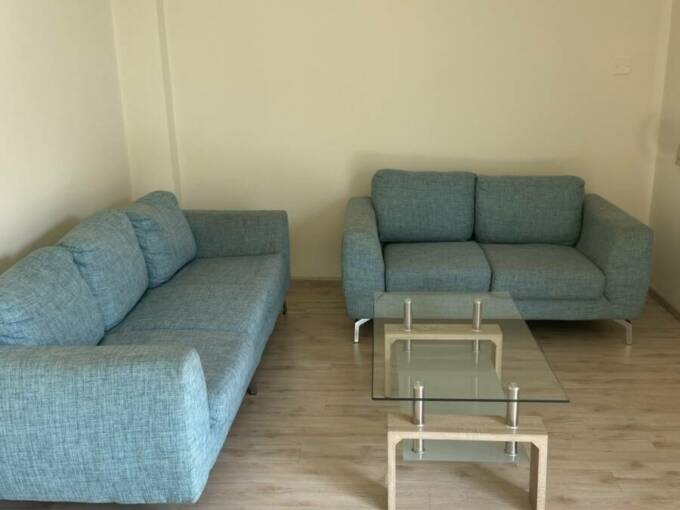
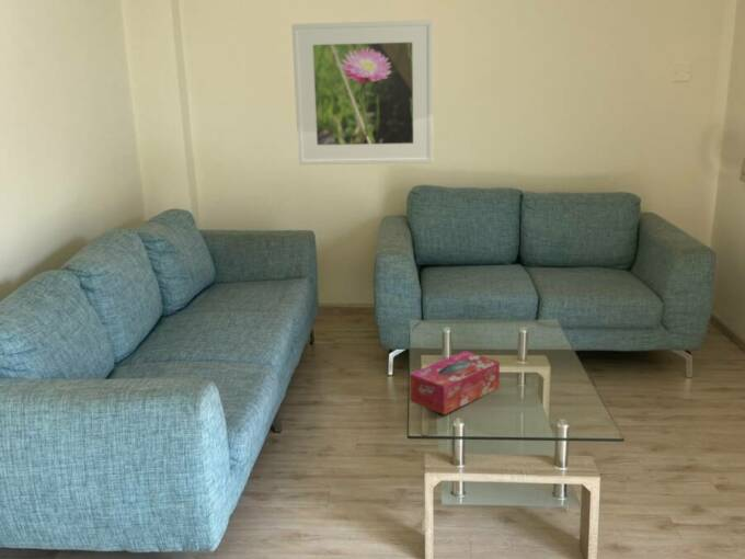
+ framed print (364, 94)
+ tissue box (455, 380)
